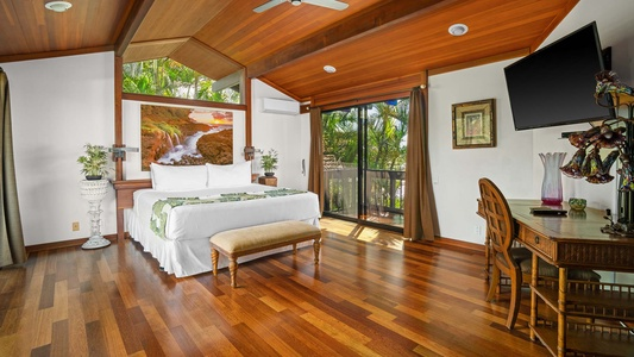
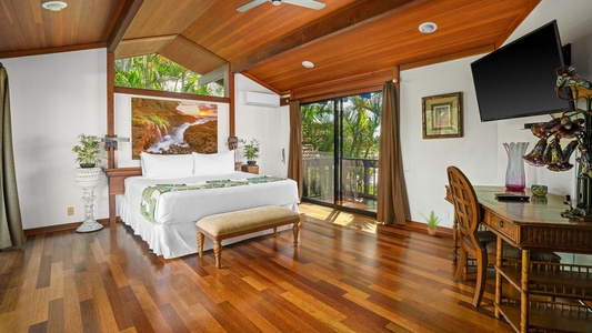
+ potted plant (432, 223)
